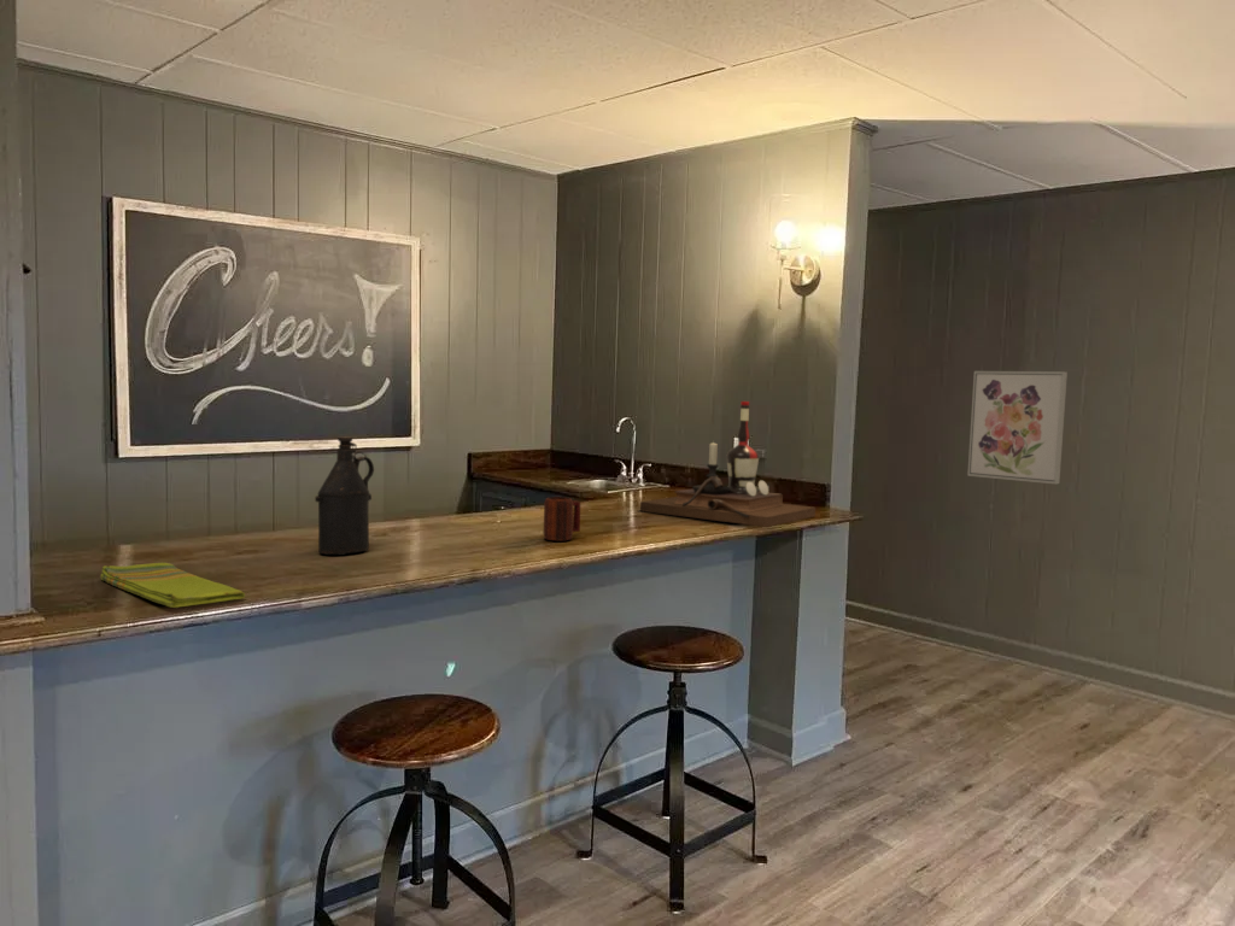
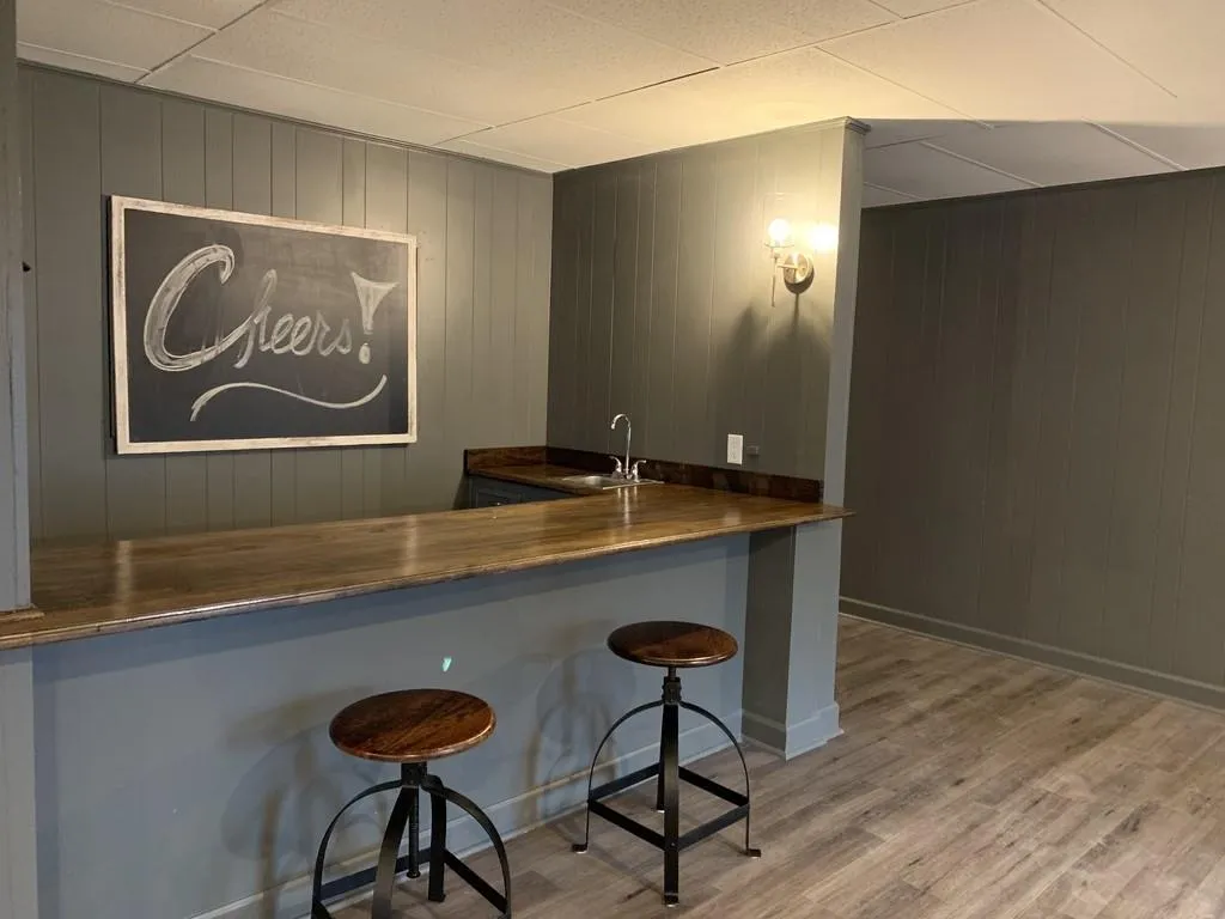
- dish towel (170, 581)
- wine bottle (728, 457)
- bottle (344, 494)
- wall art (1015, 426)
- mug (562, 517)
